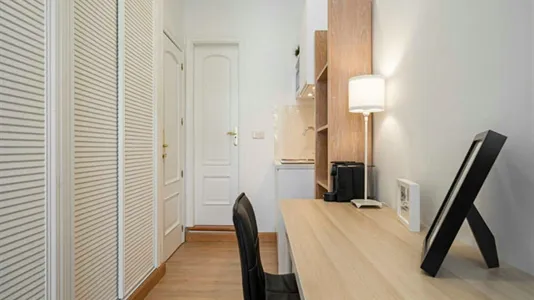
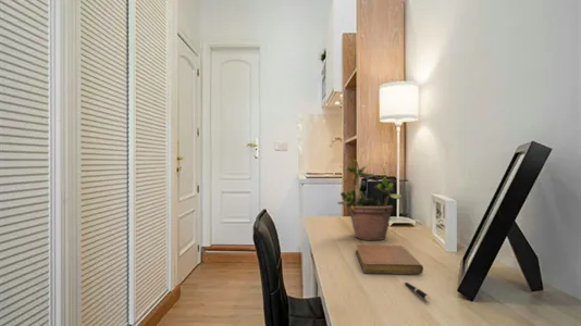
+ potted plant (369, 198)
+ pen (415, 288)
+ notebook (385, 258)
